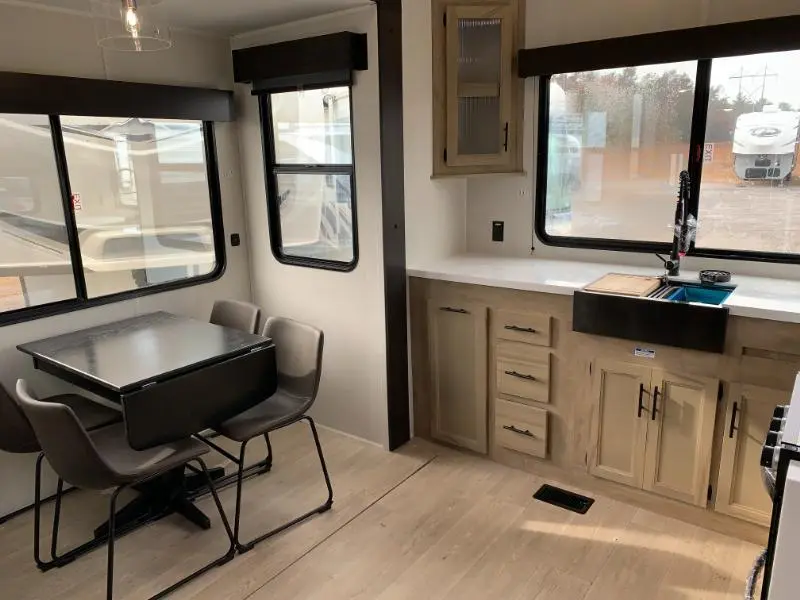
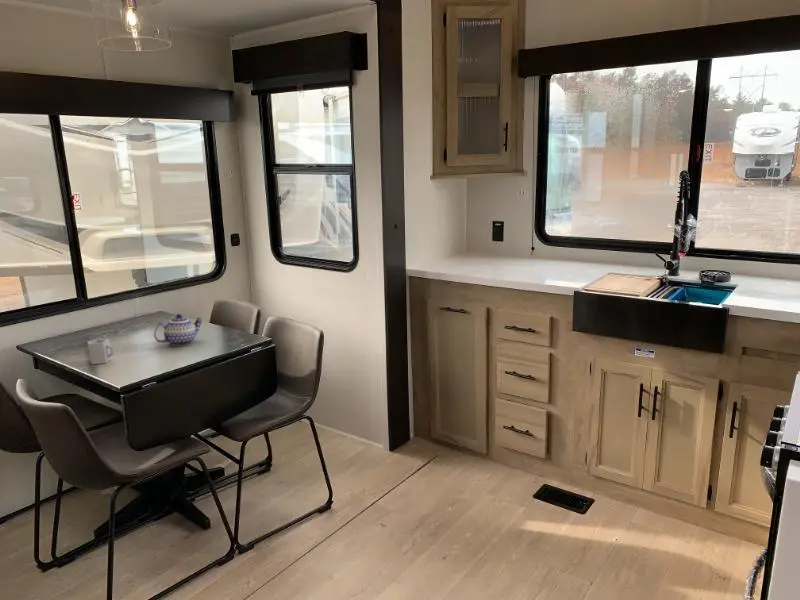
+ teapot (178, 328)
+ cup (101, 351)
